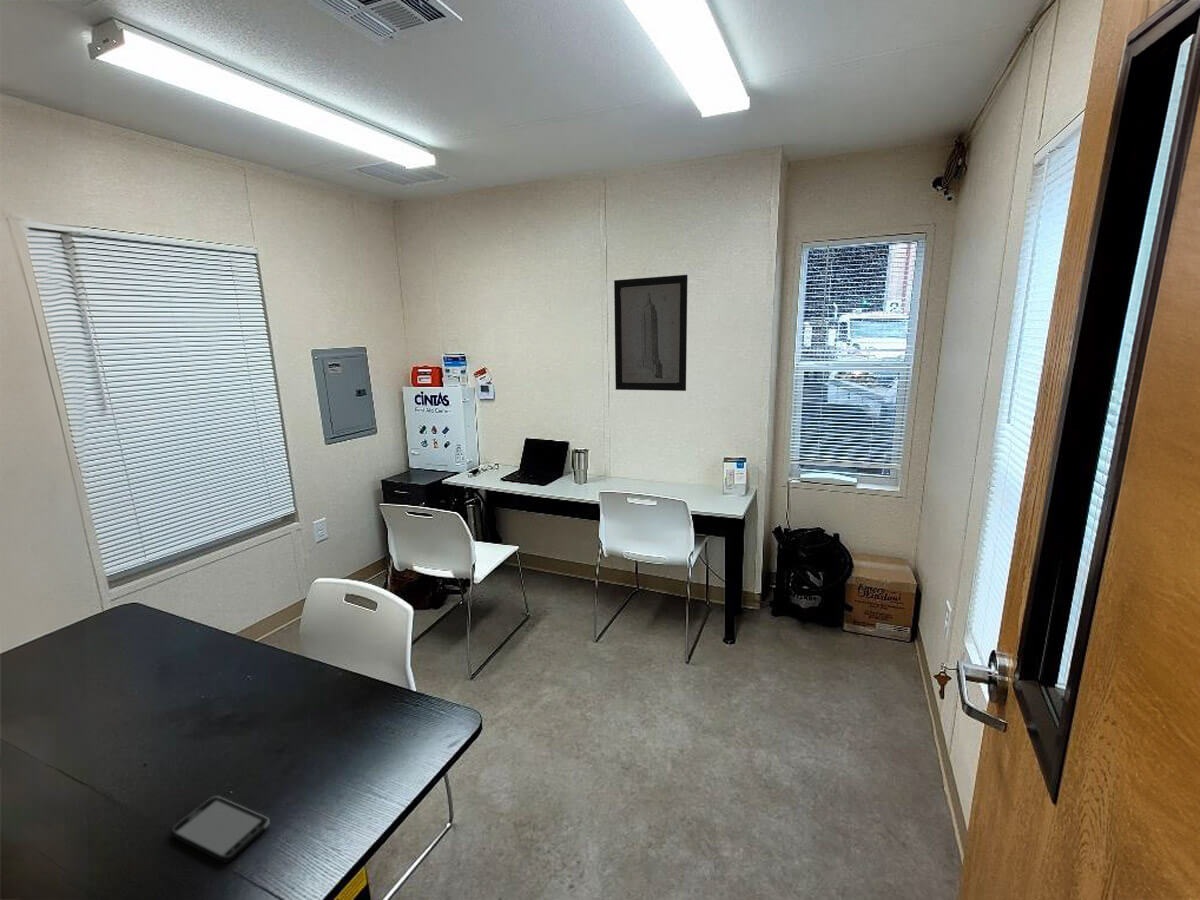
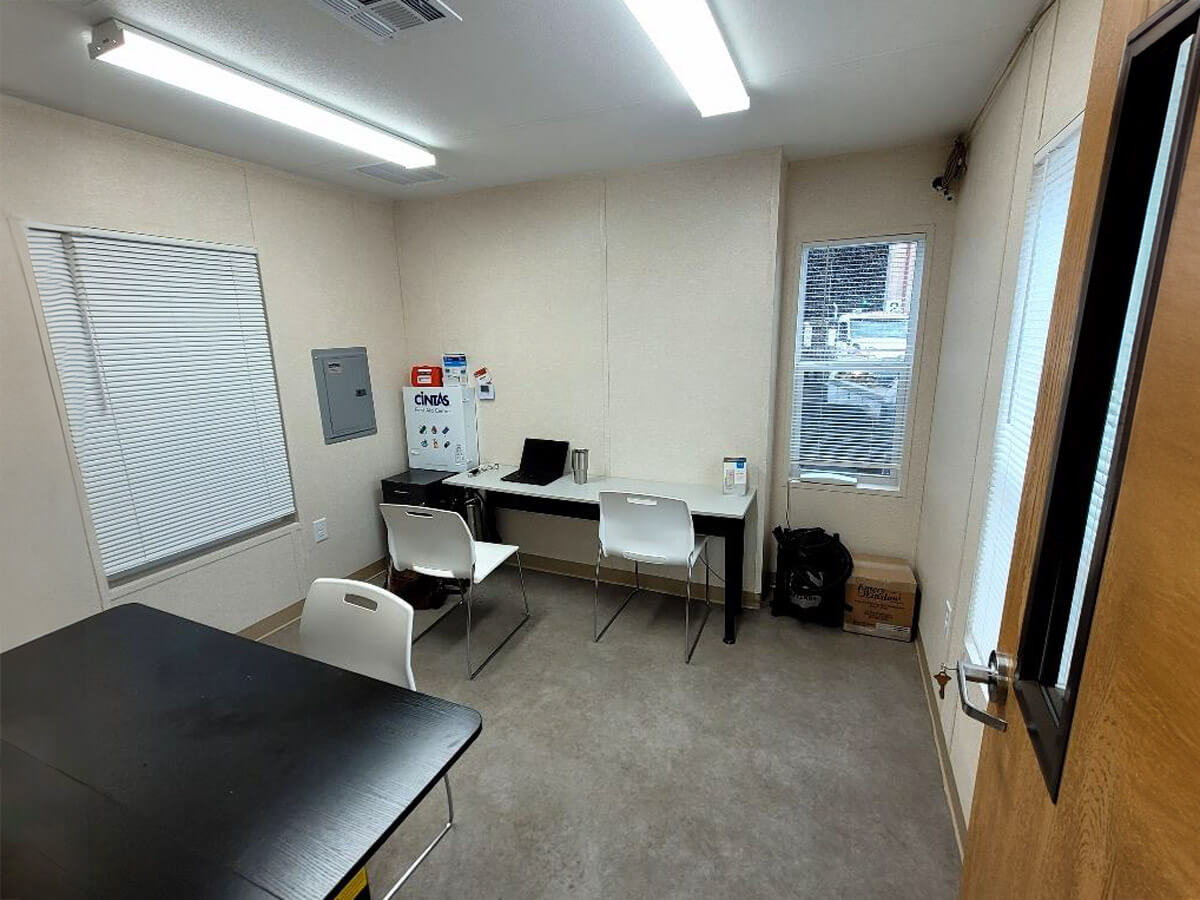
- smartphone (220, 827)
- wall art (649, 335)
